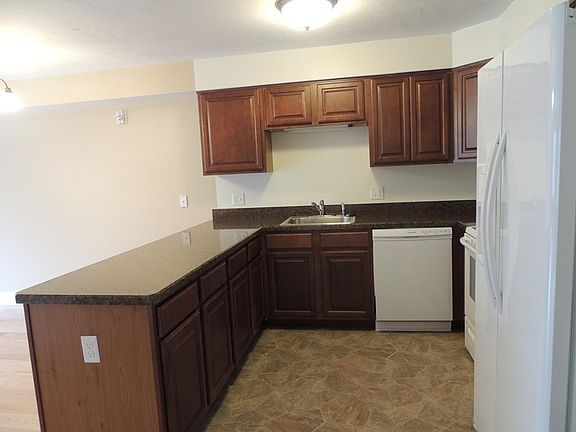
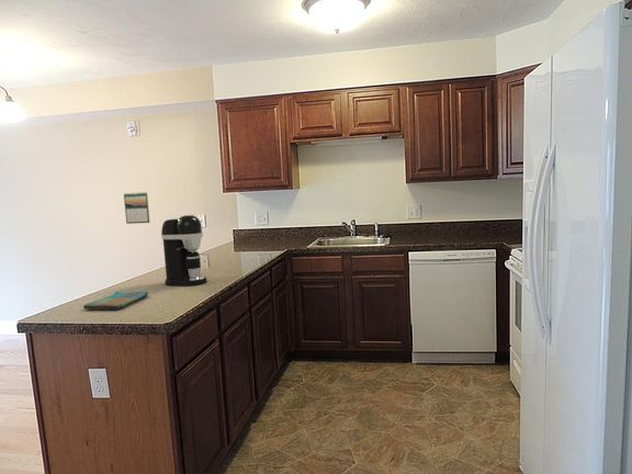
+ coffee maker (182, 249)
+ dish towel (117, 300)
+ calendar (136, 207)
